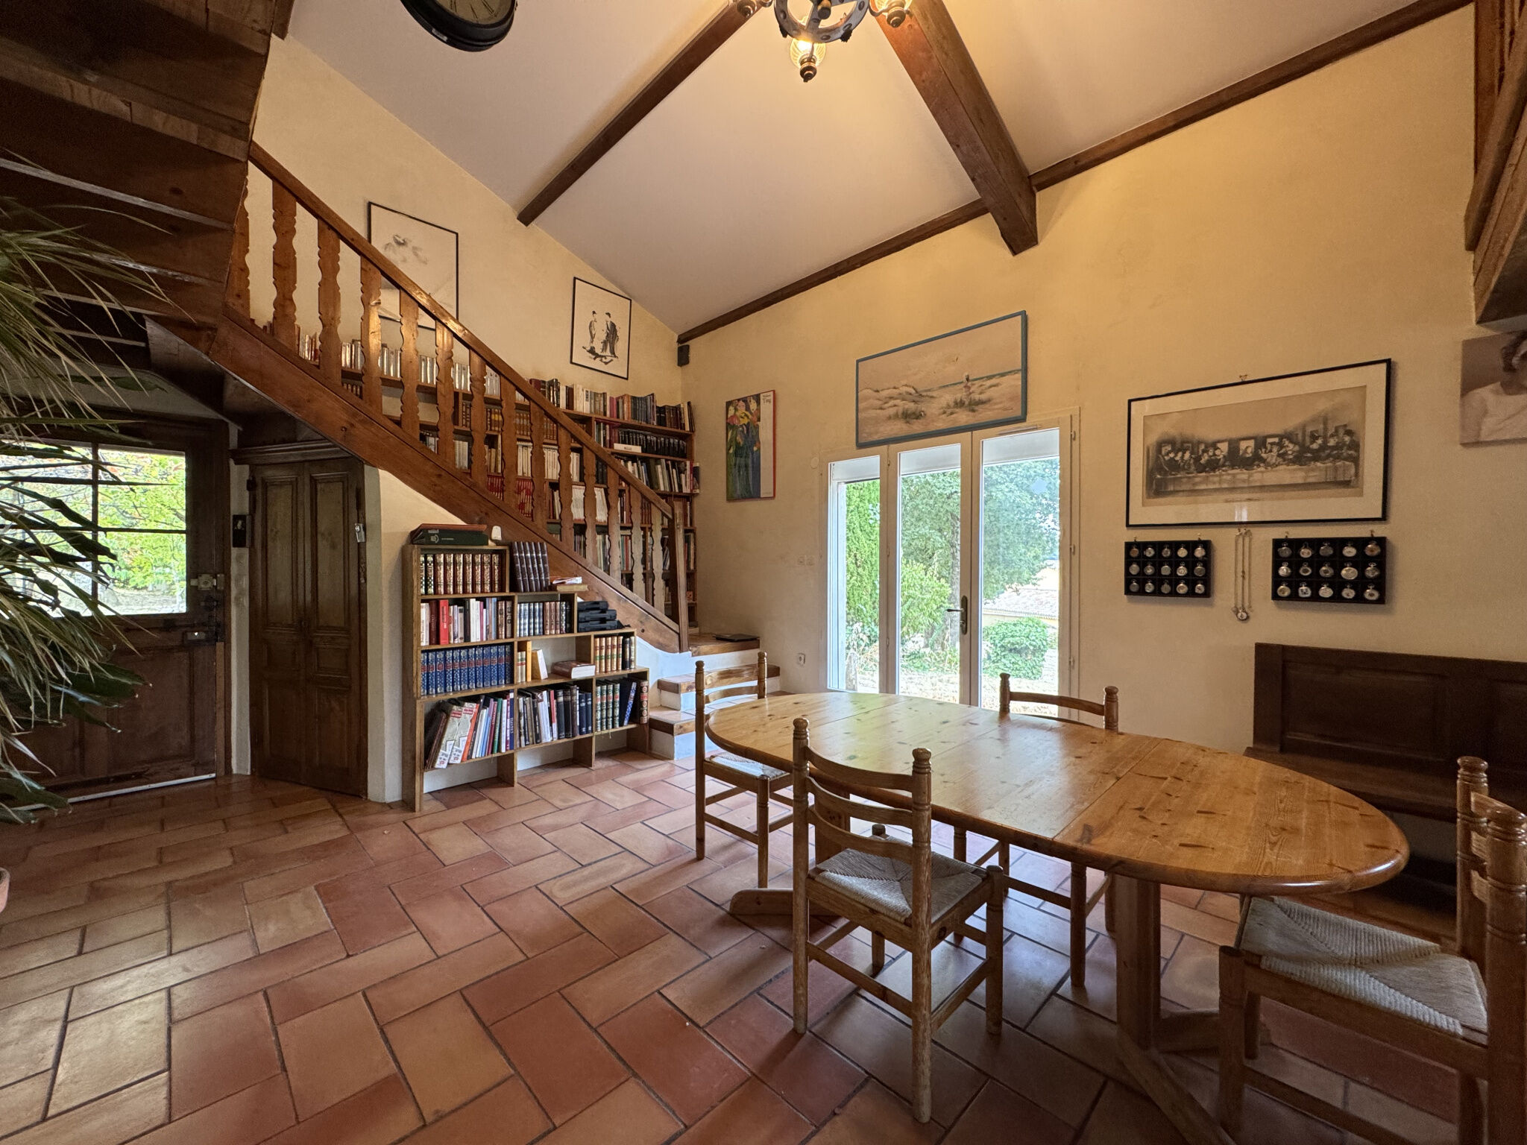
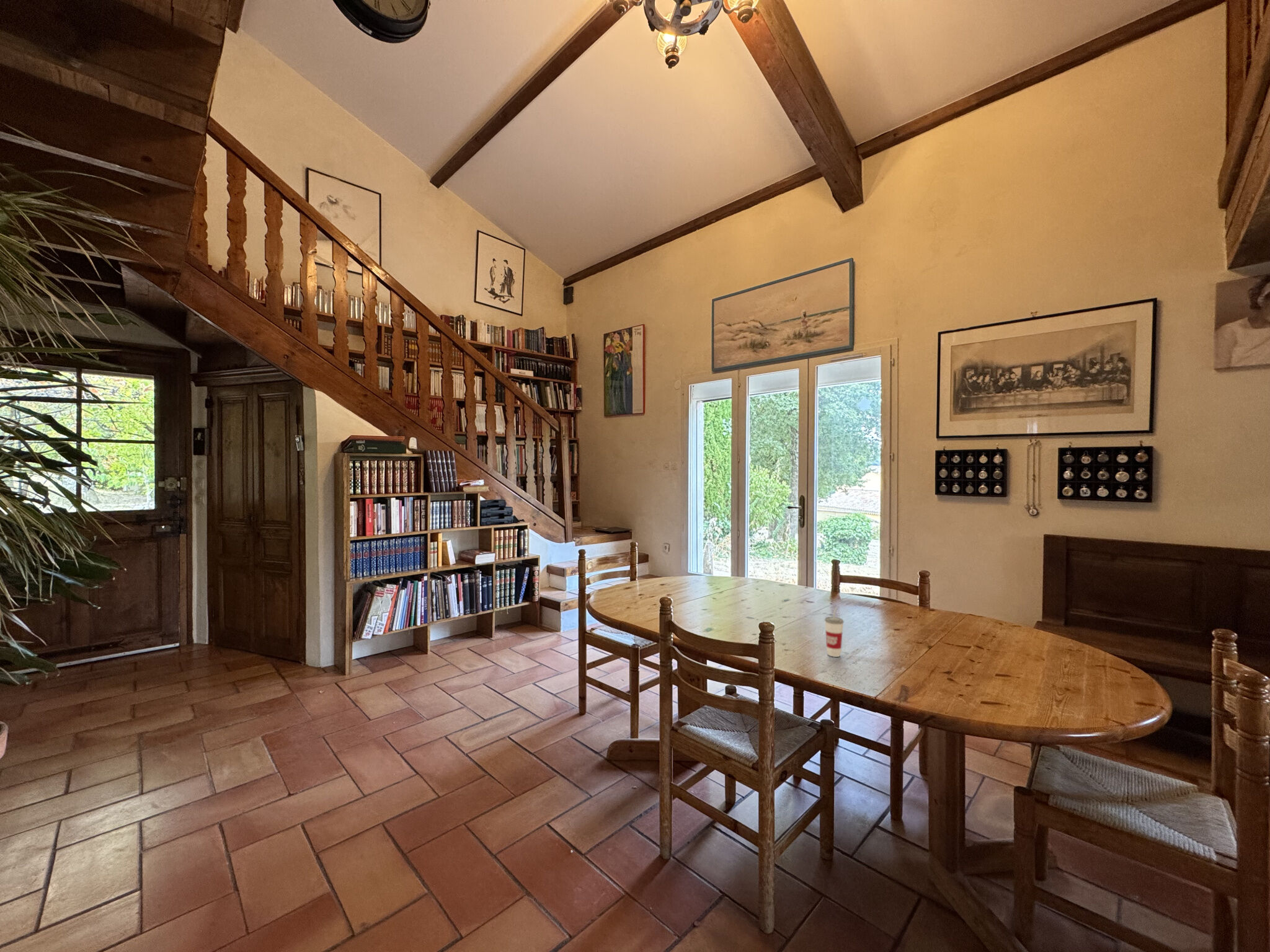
+ cup (833, 630)
